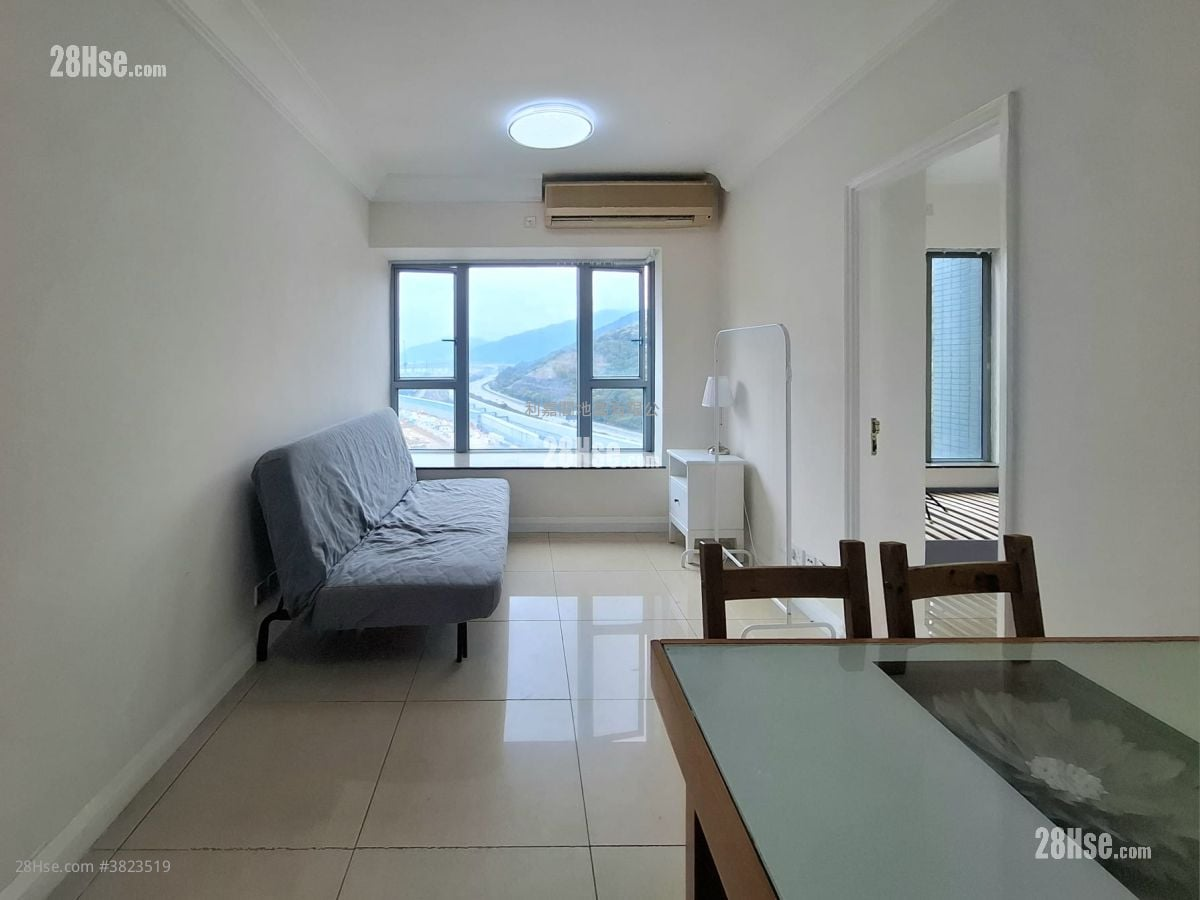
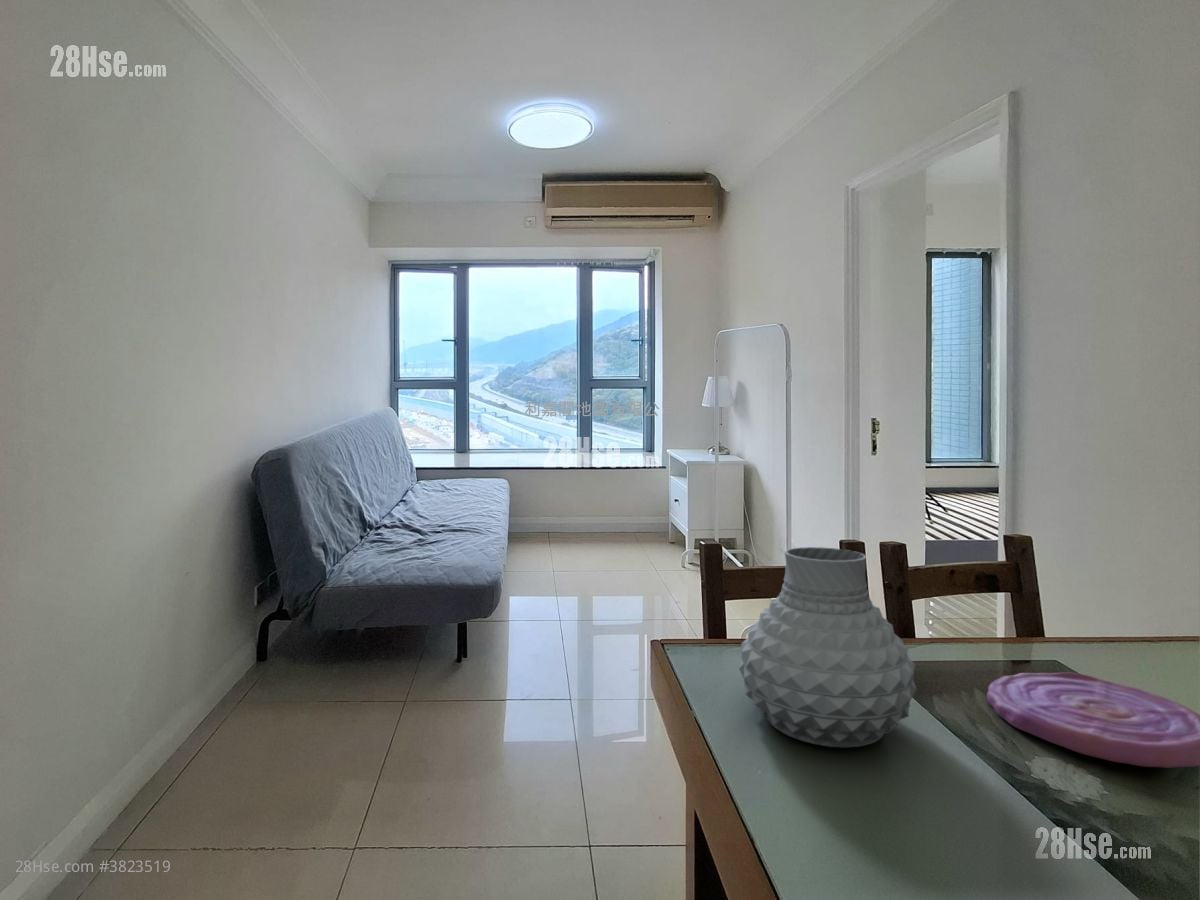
+ plate (1094, 712)
+ vase (824, 637)
